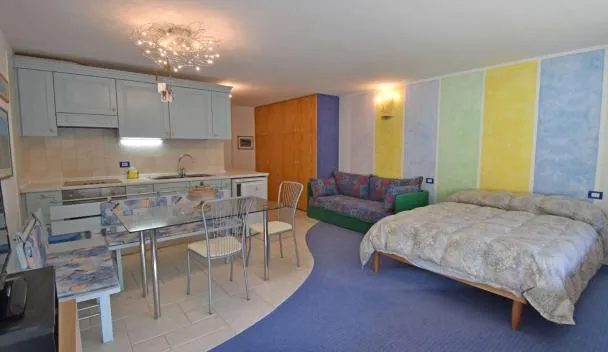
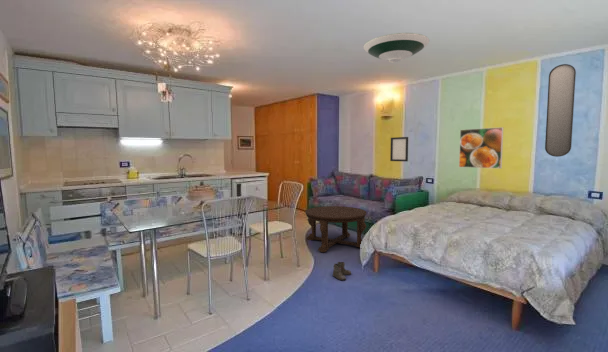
+ boots (341, 270)
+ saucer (395, 52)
+ coffee table (335, 222)
+ picture frame (399, 149)
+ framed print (480, 148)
+ home mirror (559, 111)
